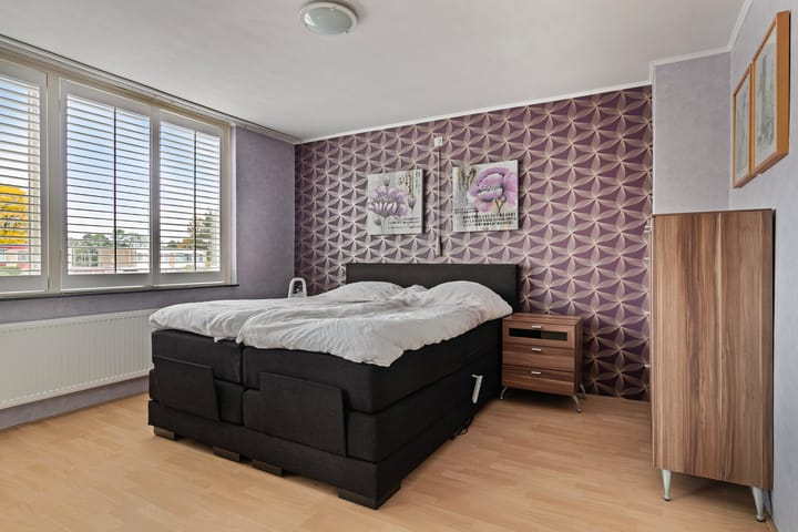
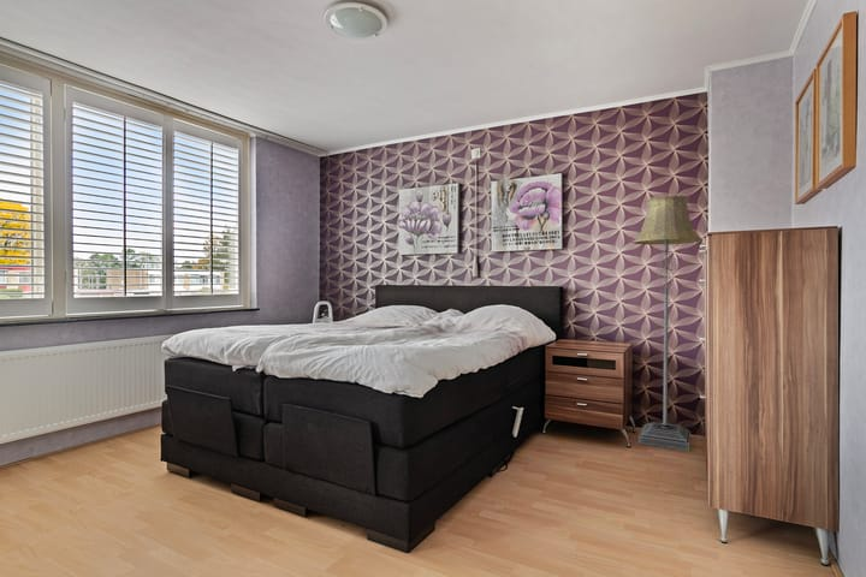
+ floor lamp (665, 320)
